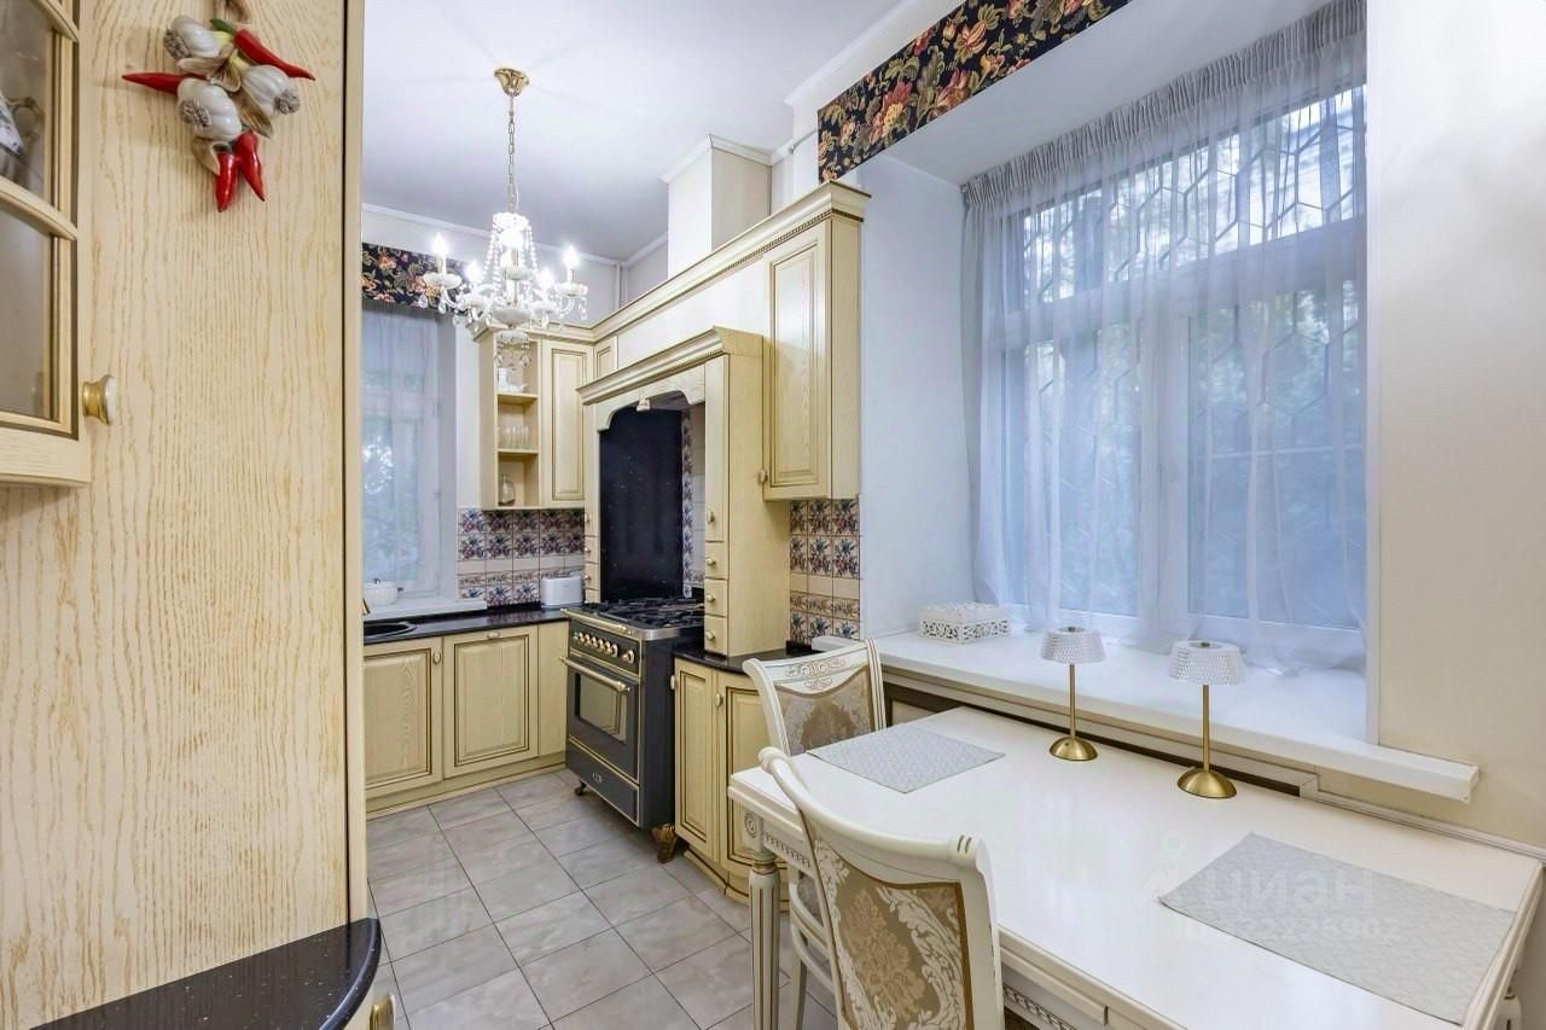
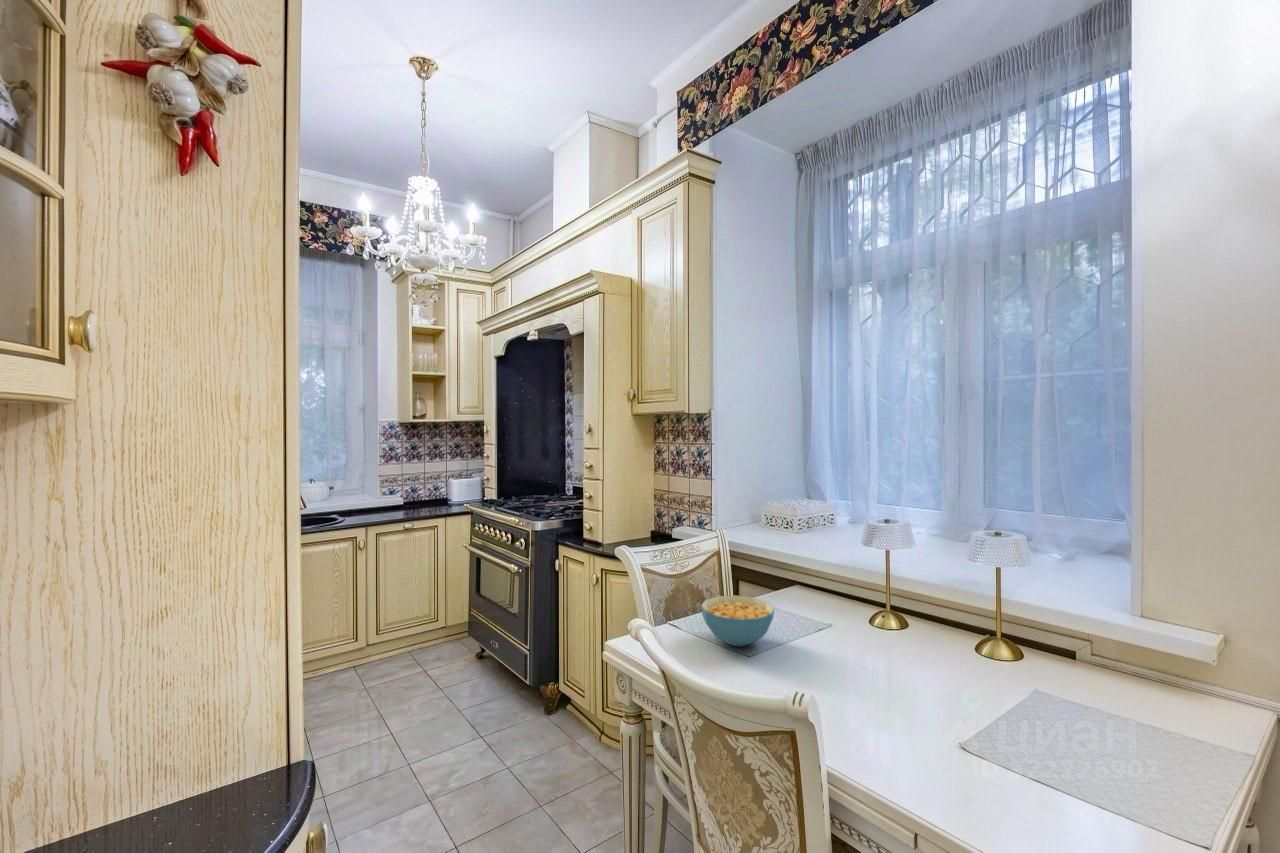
+ cereal bowl (737, 624)
